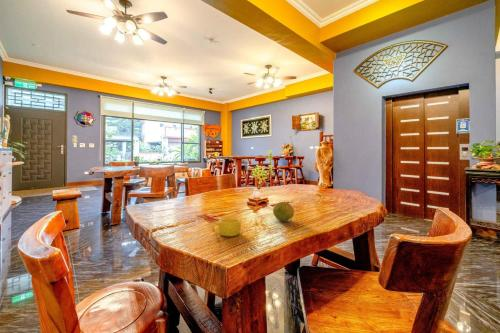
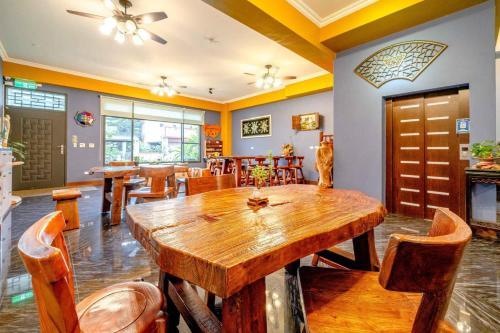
- cup (226, 227)
- fruit (283, 211)
